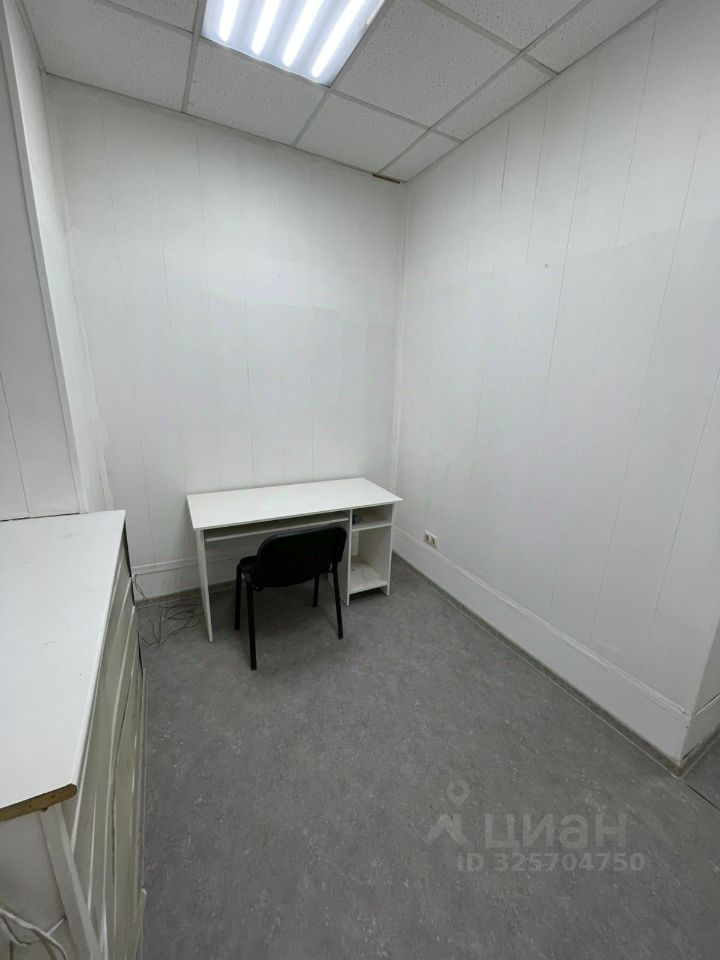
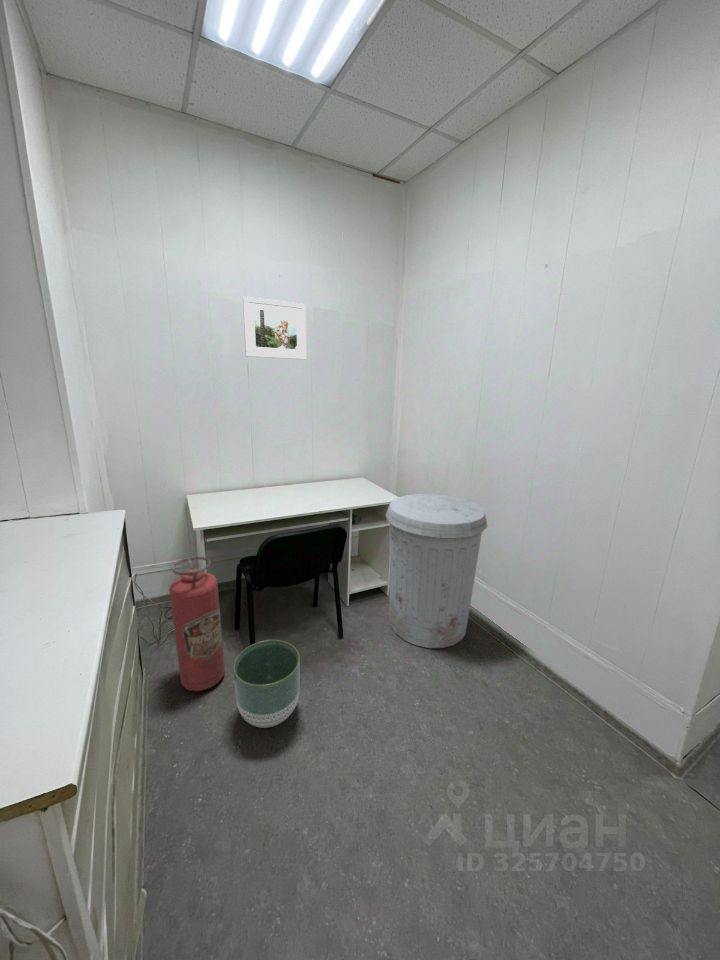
+ planter (268, 687)
+ trash can (431, 565)
+ fire extinguisher (198, 623)
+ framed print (276, 329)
